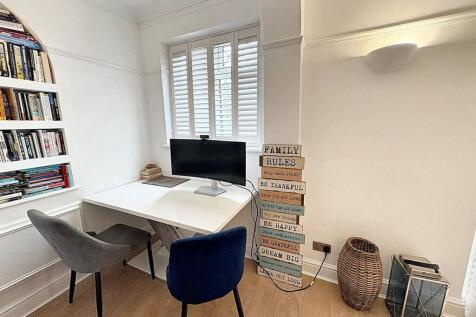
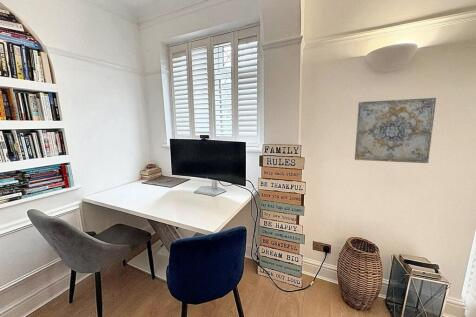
+ wall art (391, 131)
